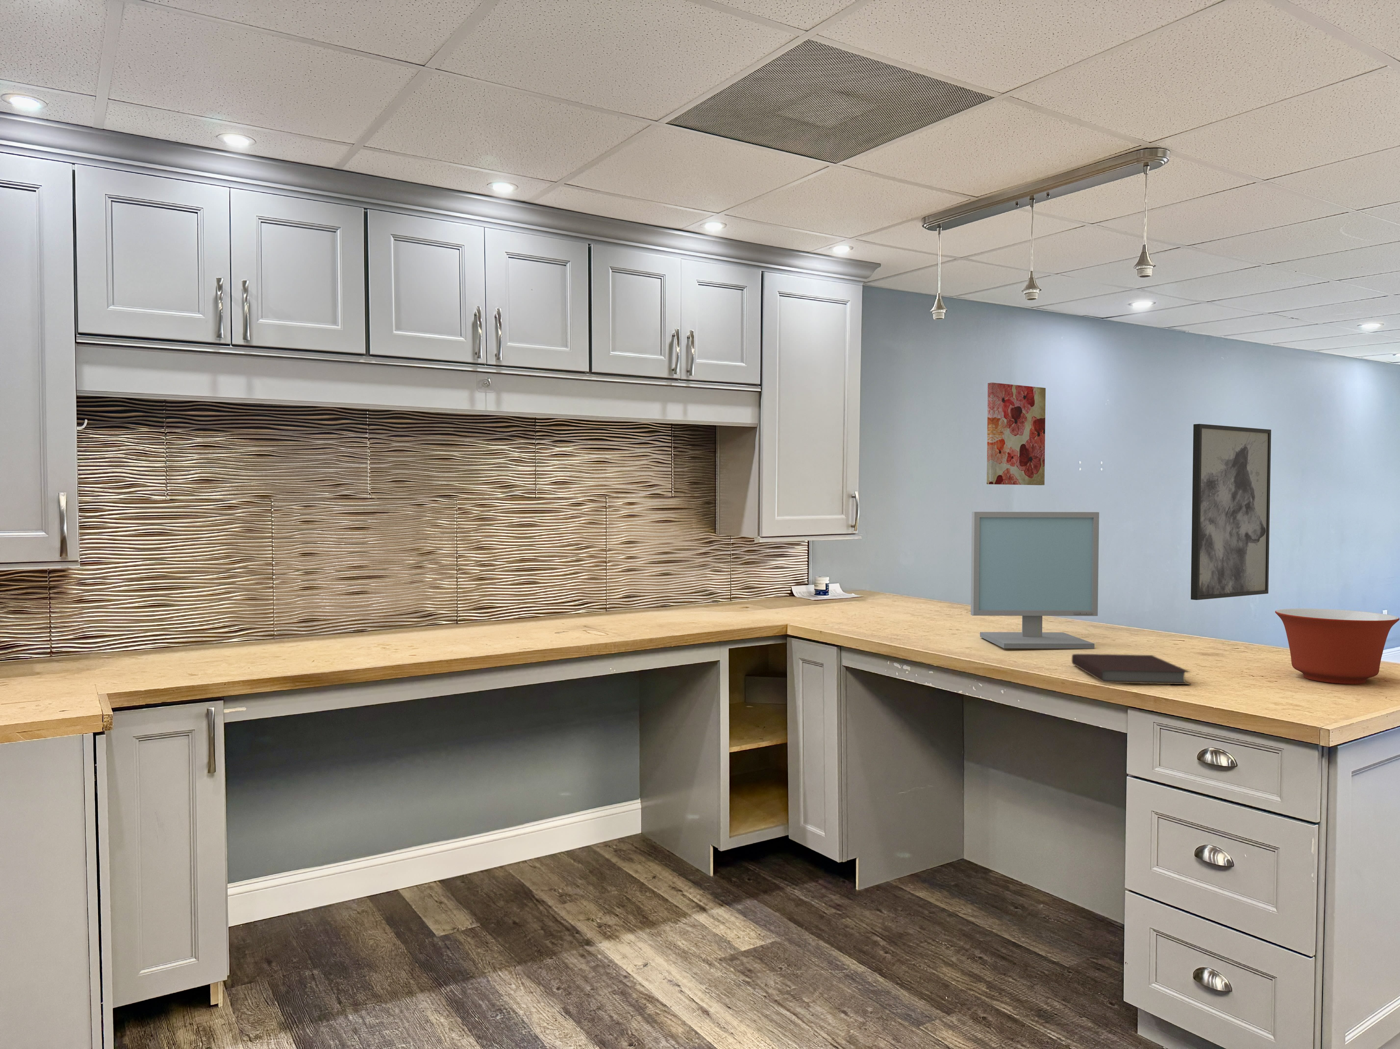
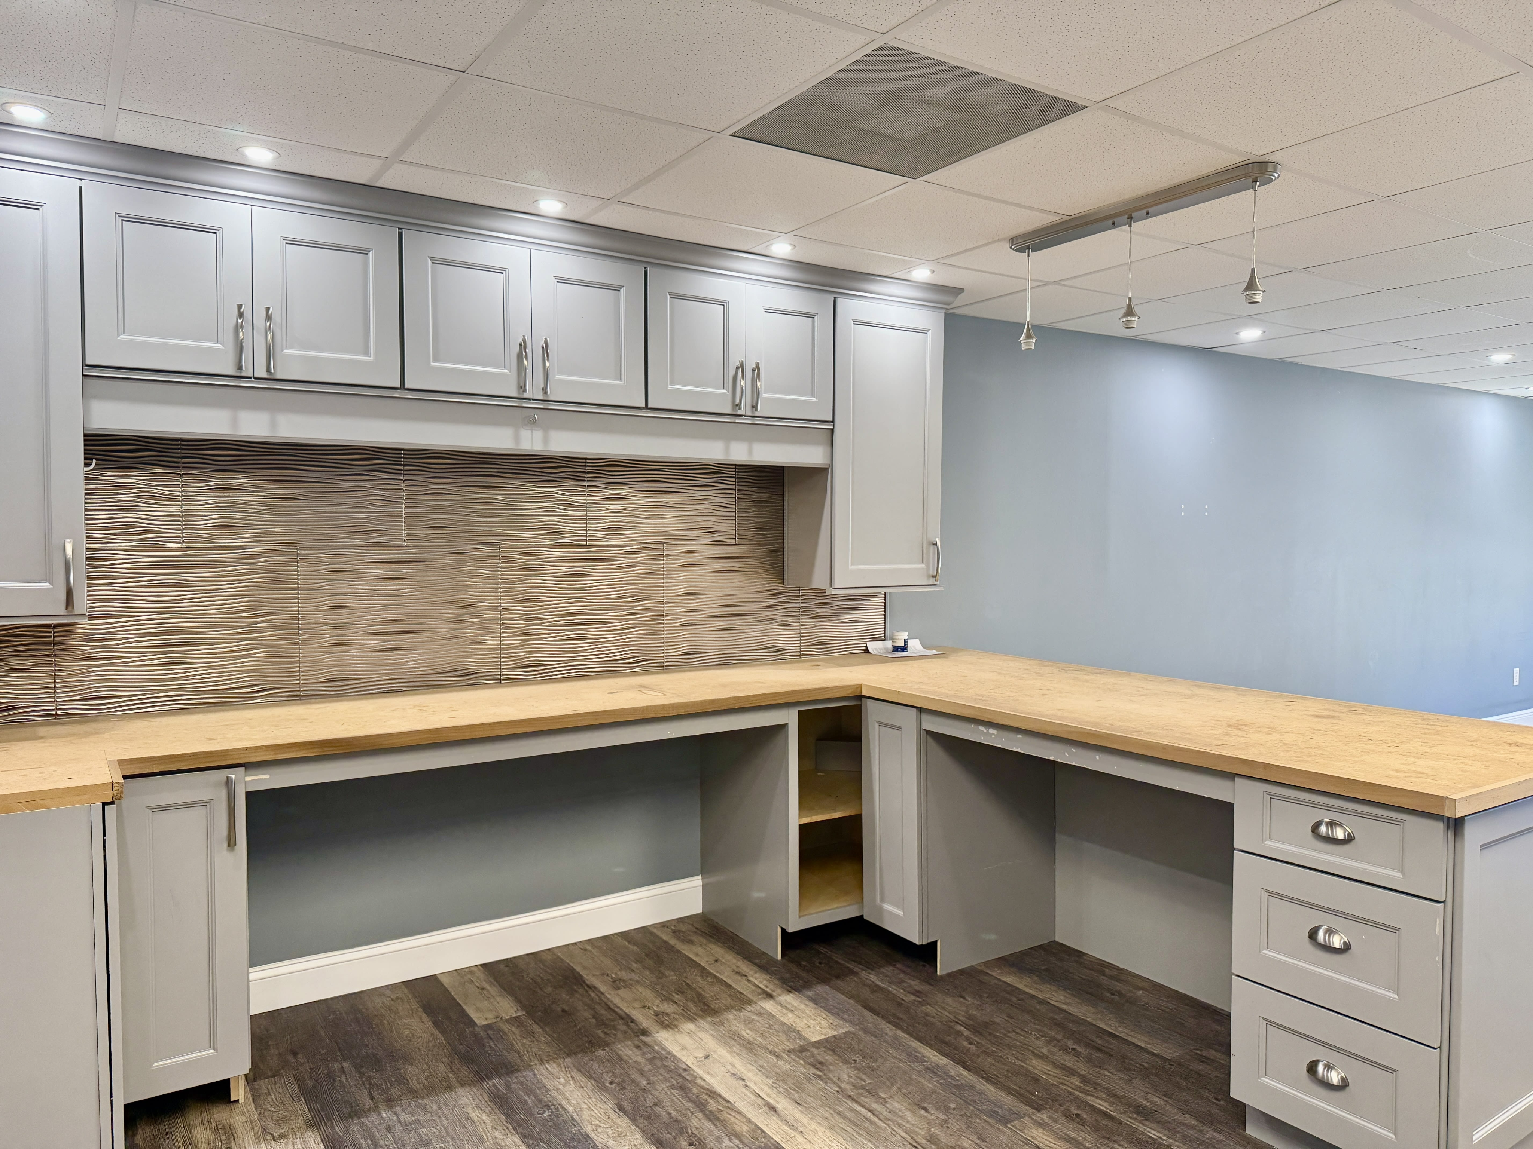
- notebook (1128, 668)
- computer monitor (1035, 577)
- wall art (1231, 512)
- wall art (1016, 435)
- mixing bowl (1335, 647)
